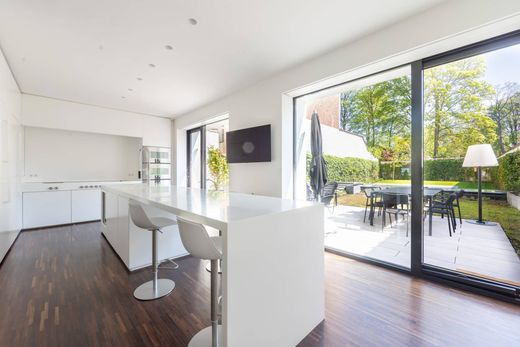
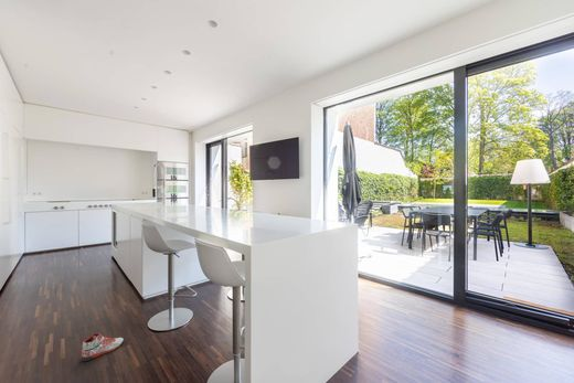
+ sneaker (104, 341)
